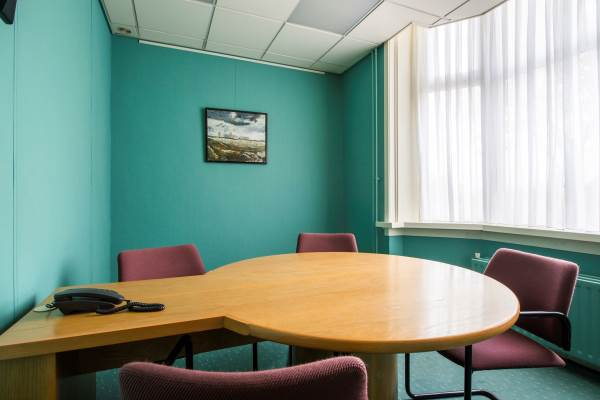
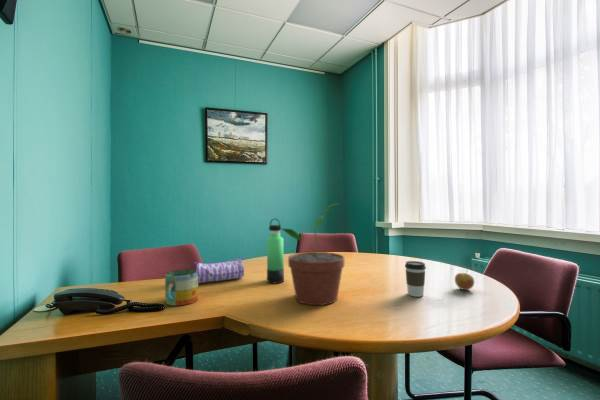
+ potted plant (316, 250)
+ pencil case (220, 270)
+ thermos bottle (275, 249)
+ mug (179, 287)
+ apple (464, 279)
+ coffee cup (415, 278)
